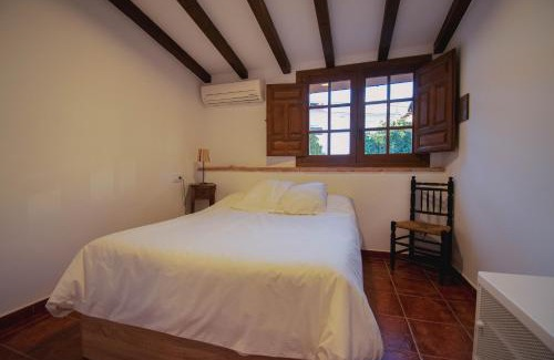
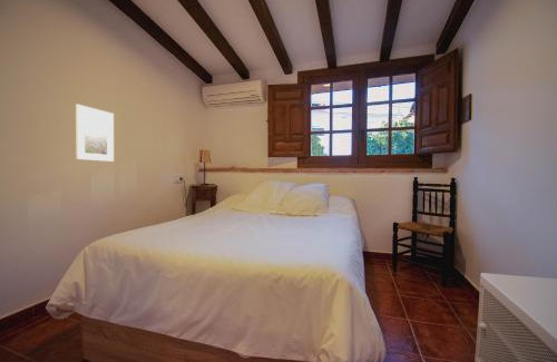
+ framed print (96, 135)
